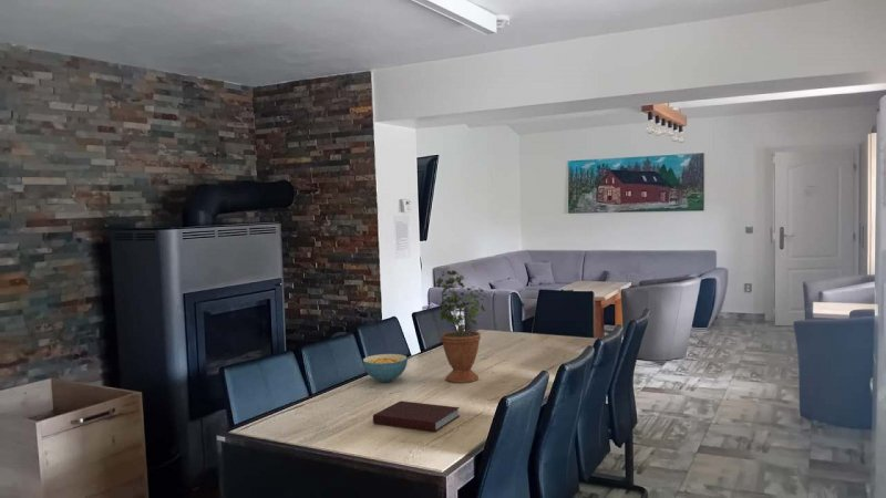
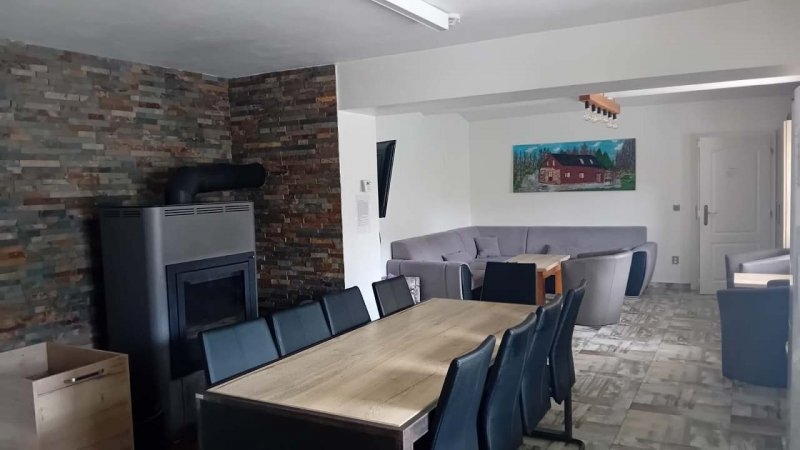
- notebook (416, 415)
- cereal bowl (385, 369)
- potted plant (459, 322)
